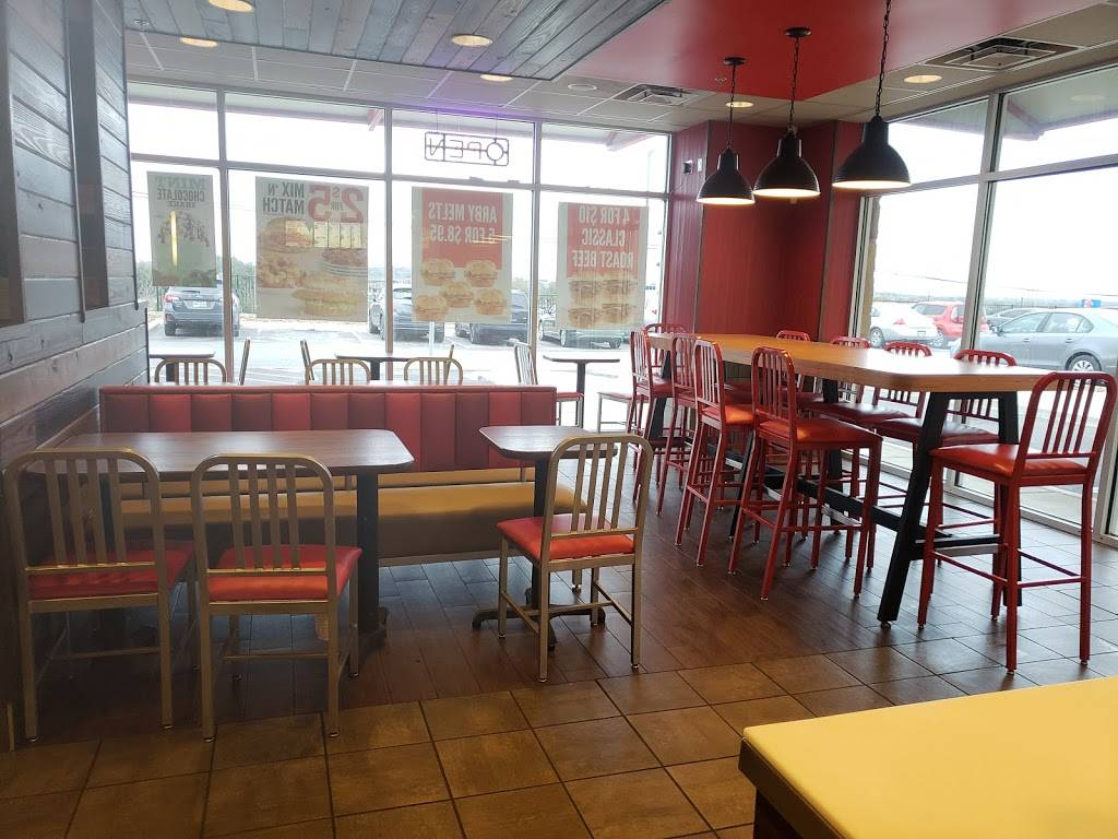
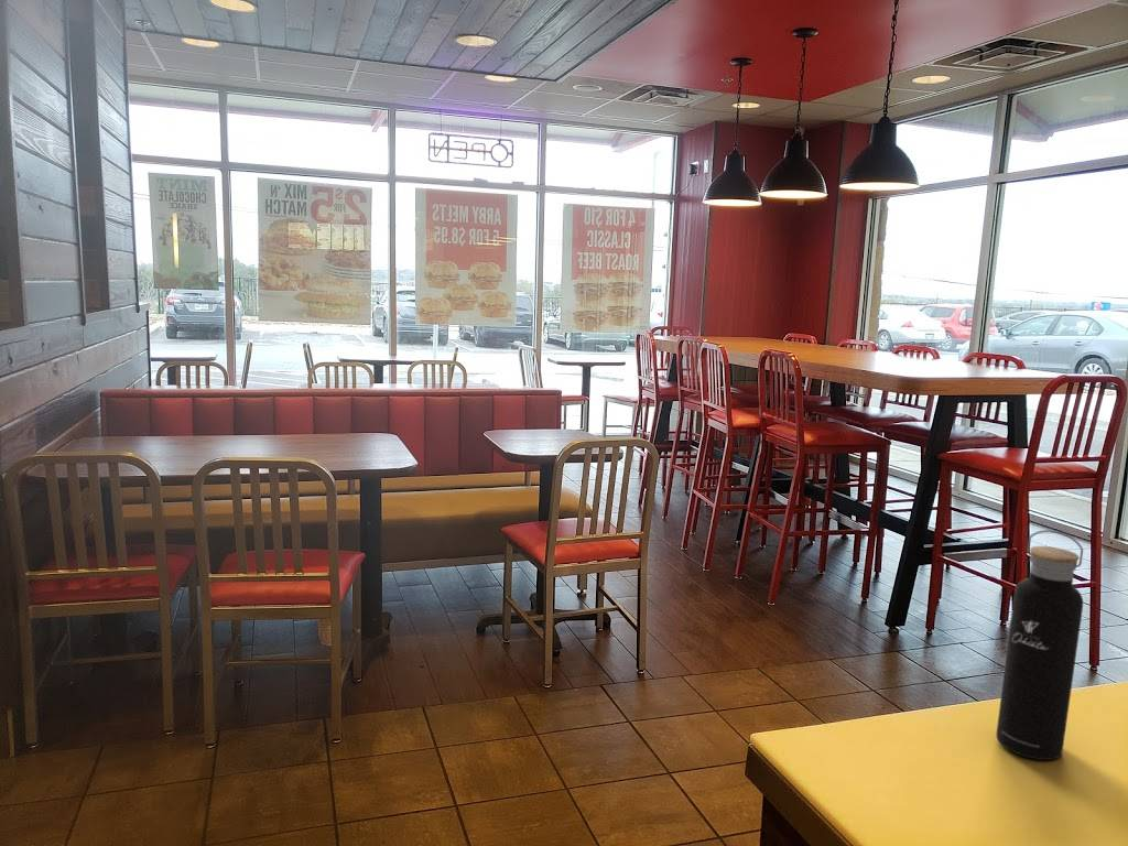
+ water bottle (1042, 640)
